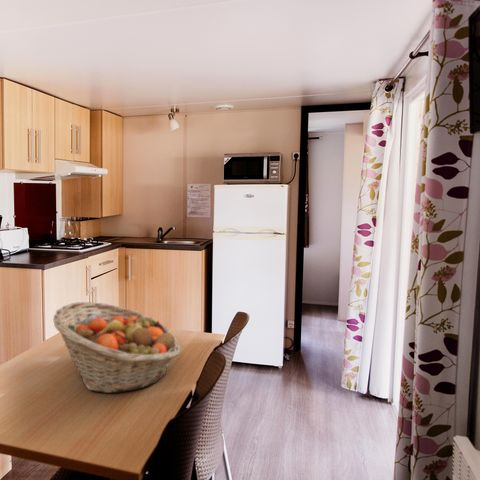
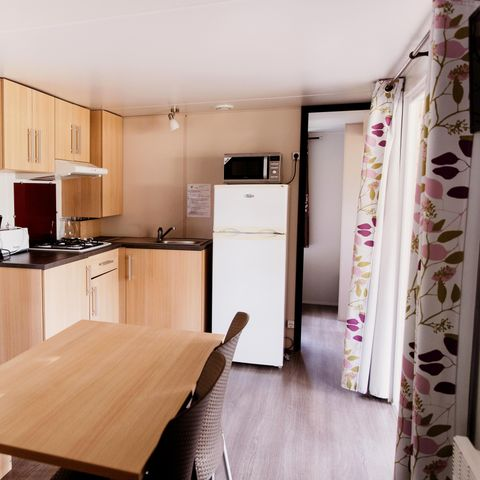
- fruit basket (119, 339)
